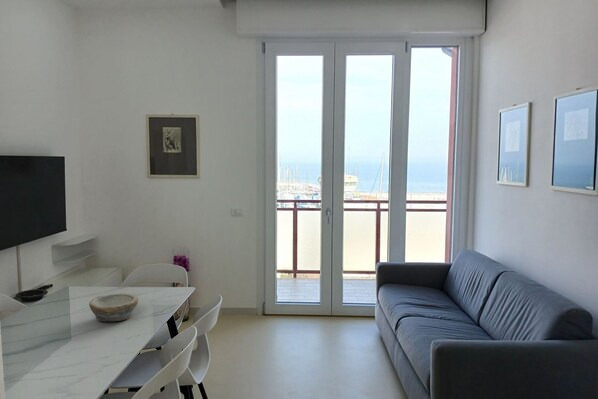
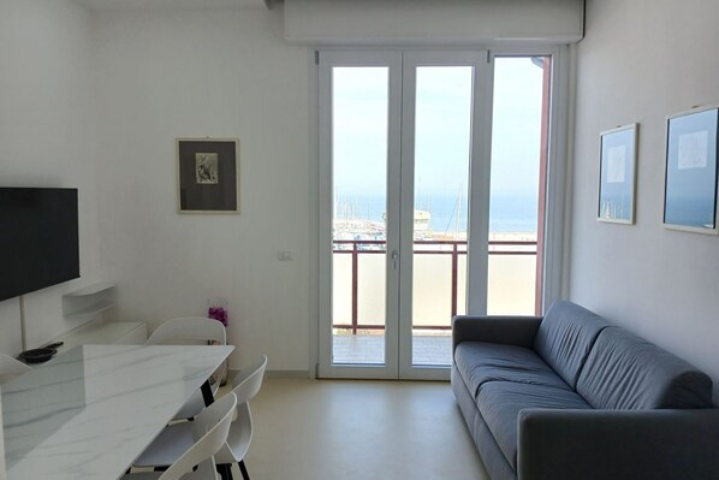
- bowl (114, 308)
